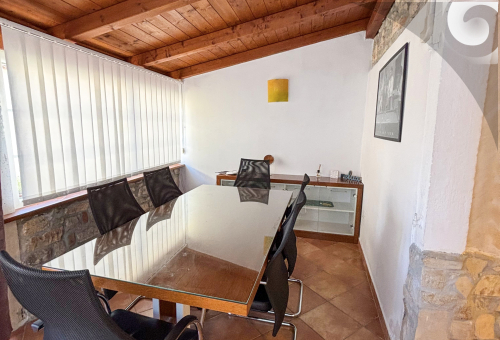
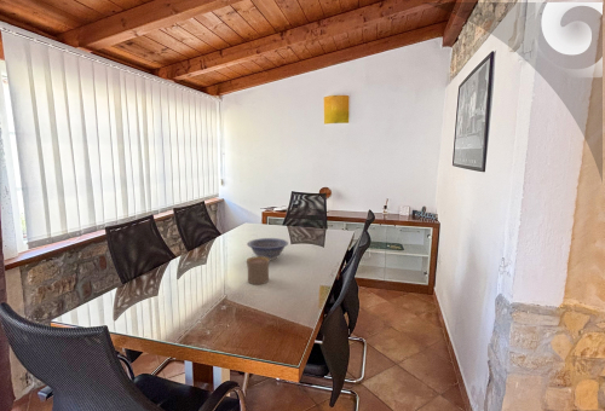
+ cup (258, 270)
+ decorative bowl (267, 250)
